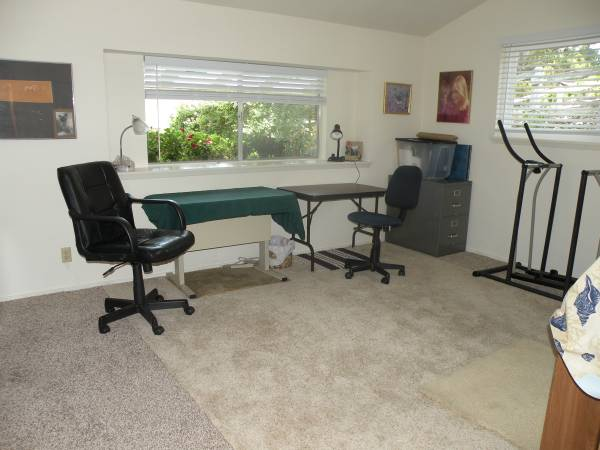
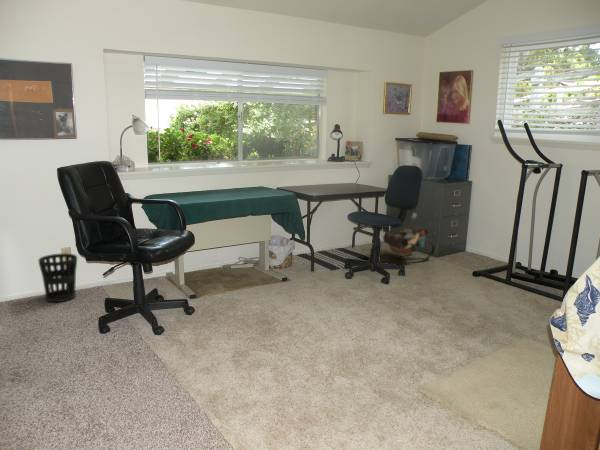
+ wastebasket (59, 277)
+ backpack (408, 238)
